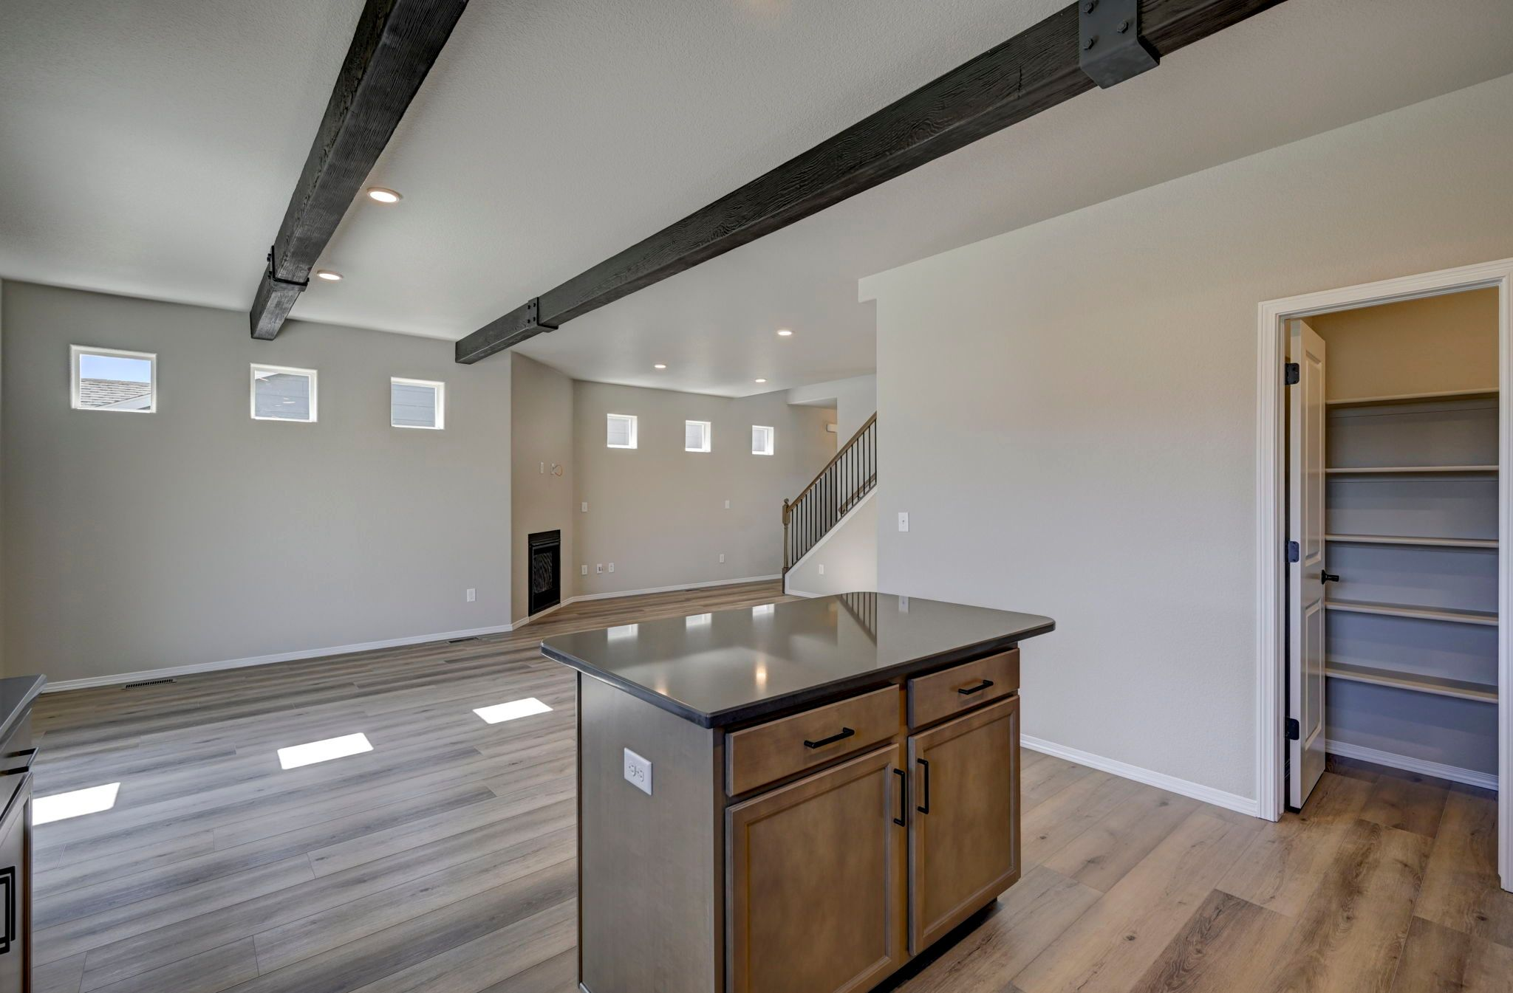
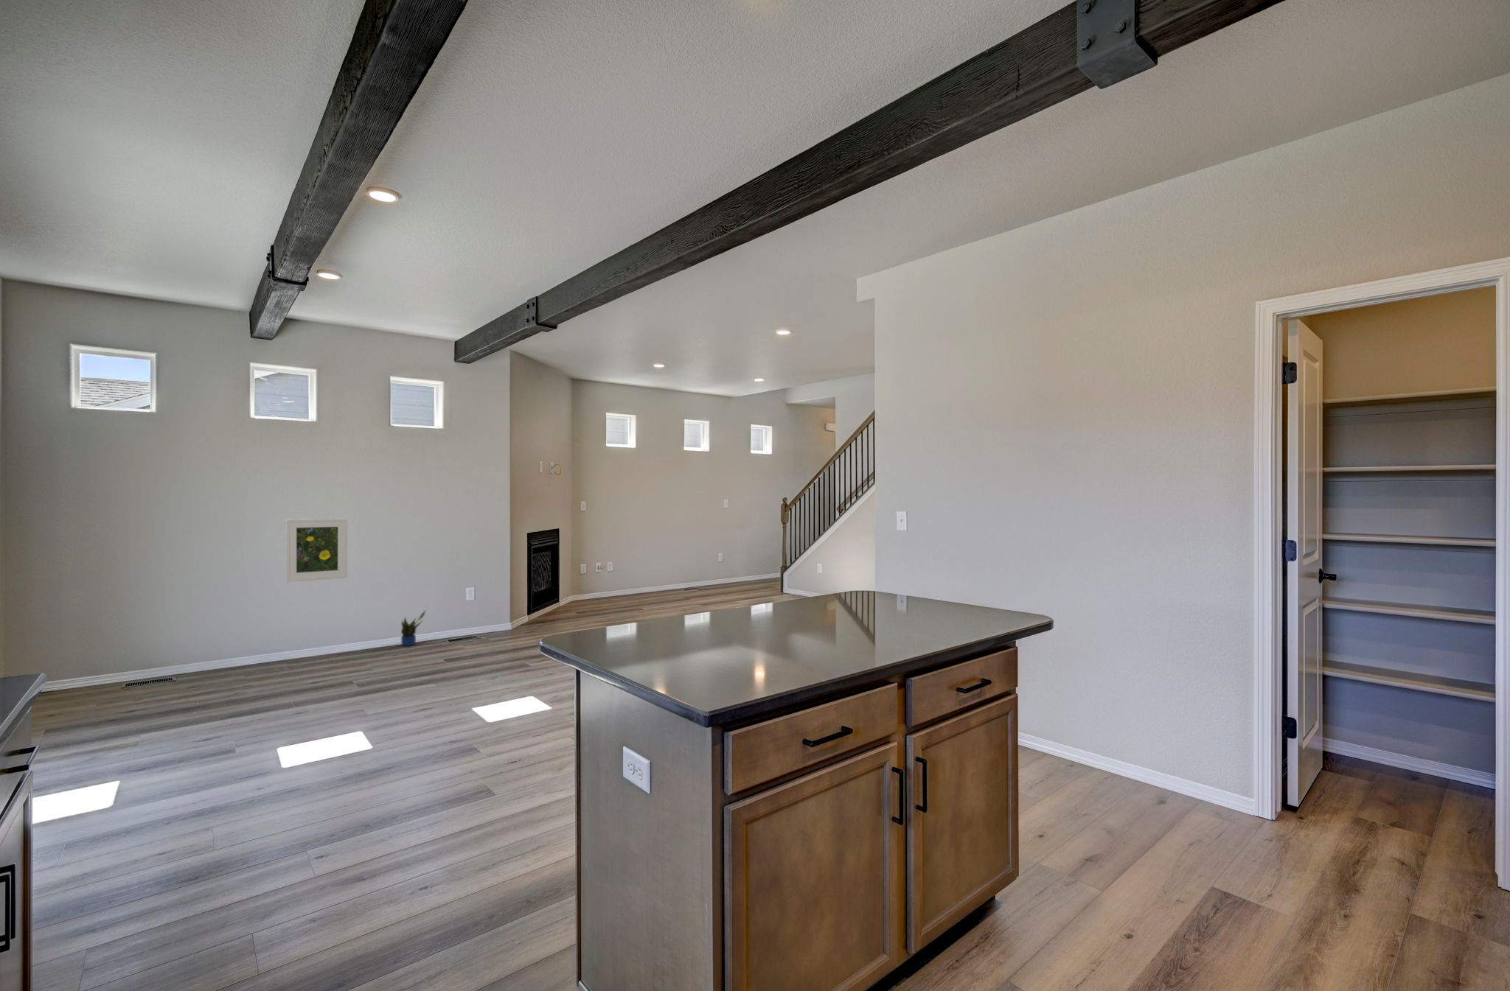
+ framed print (317, 549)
+ potted plant (413, 627)
